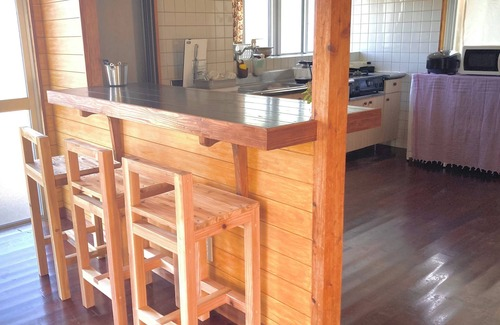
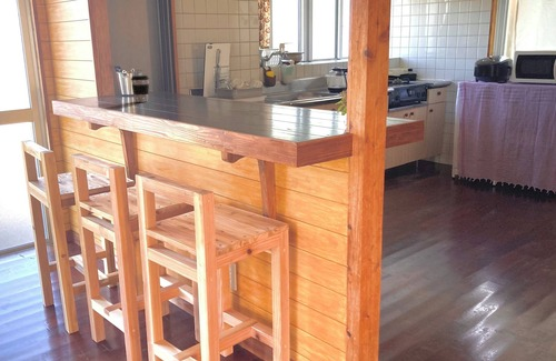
+ coffee cup (140, 88)
